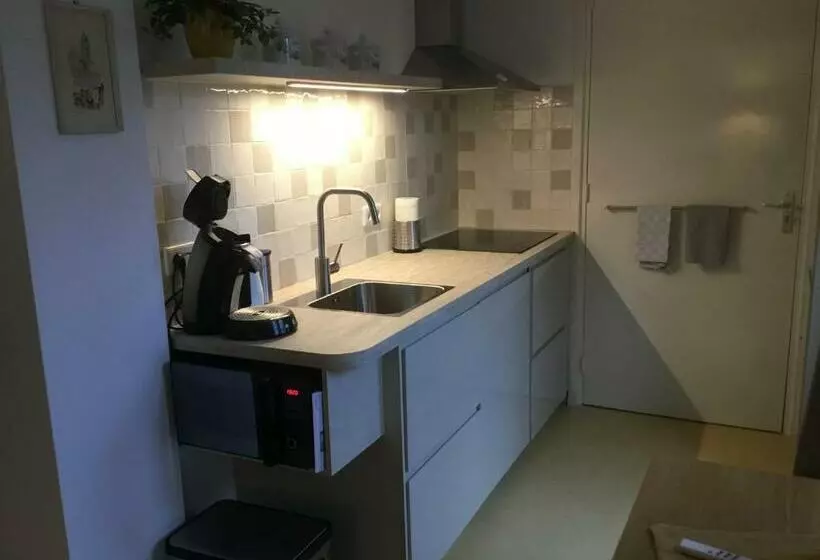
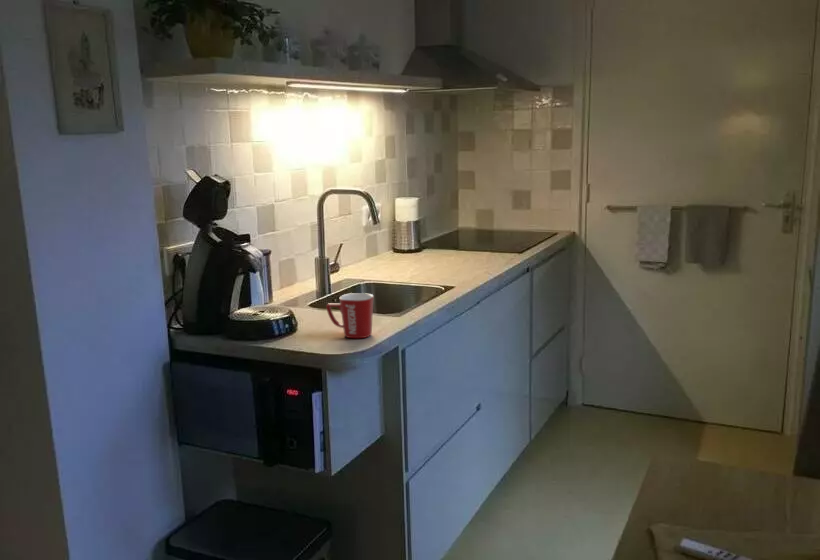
+ mug (349, 315)
